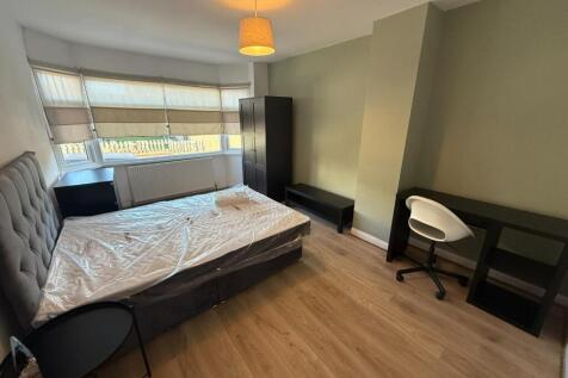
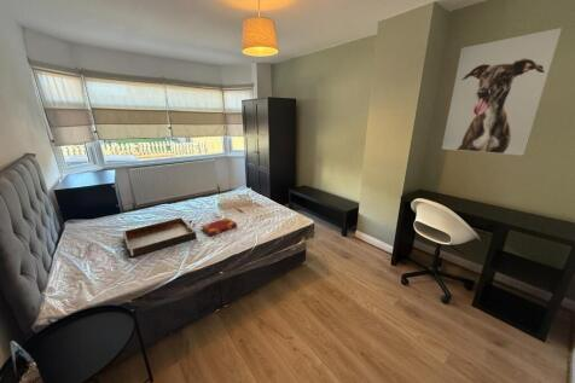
+ serving tray (159, 234)
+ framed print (490, 99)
+ hardback book (219, 226)
